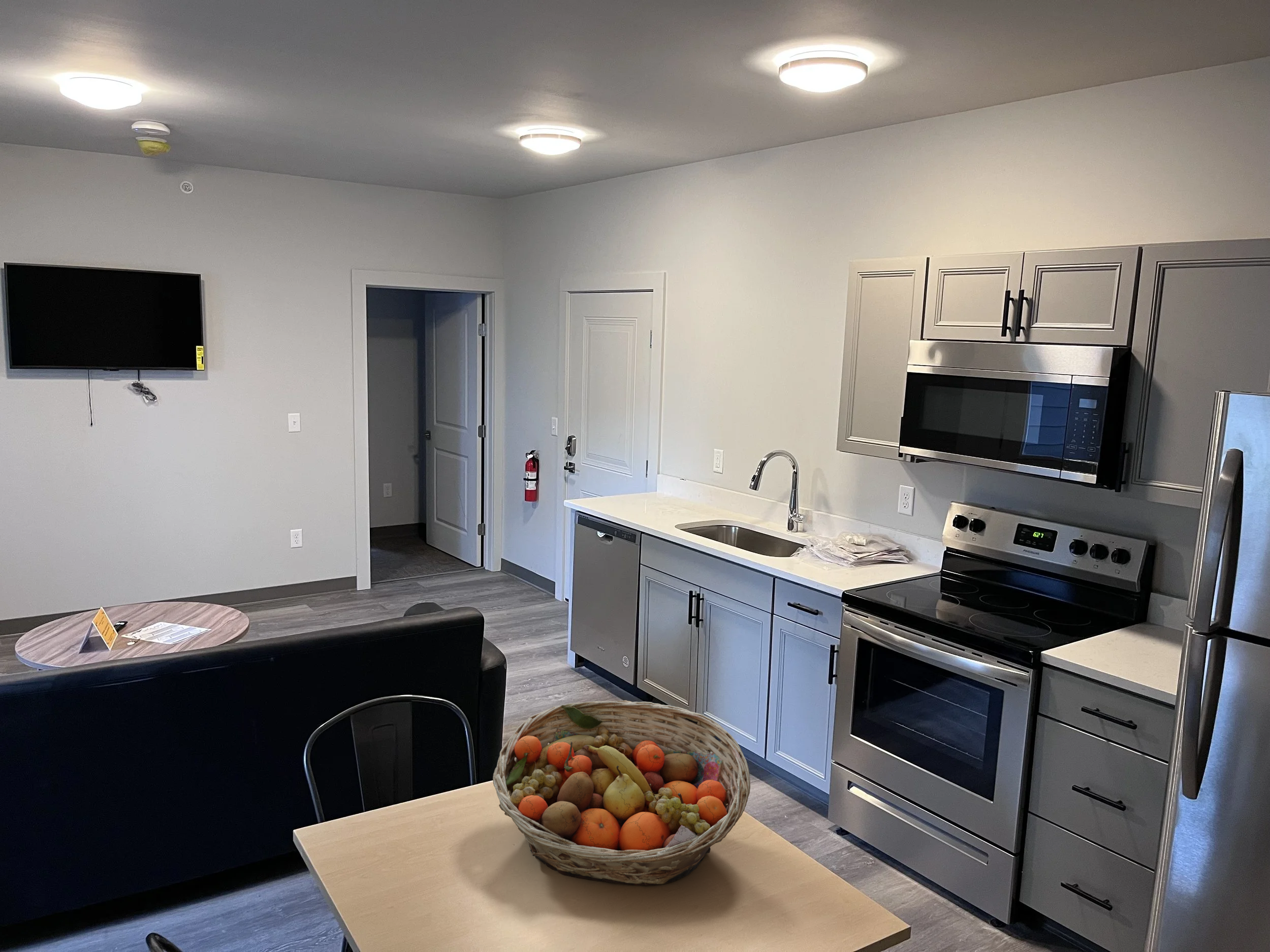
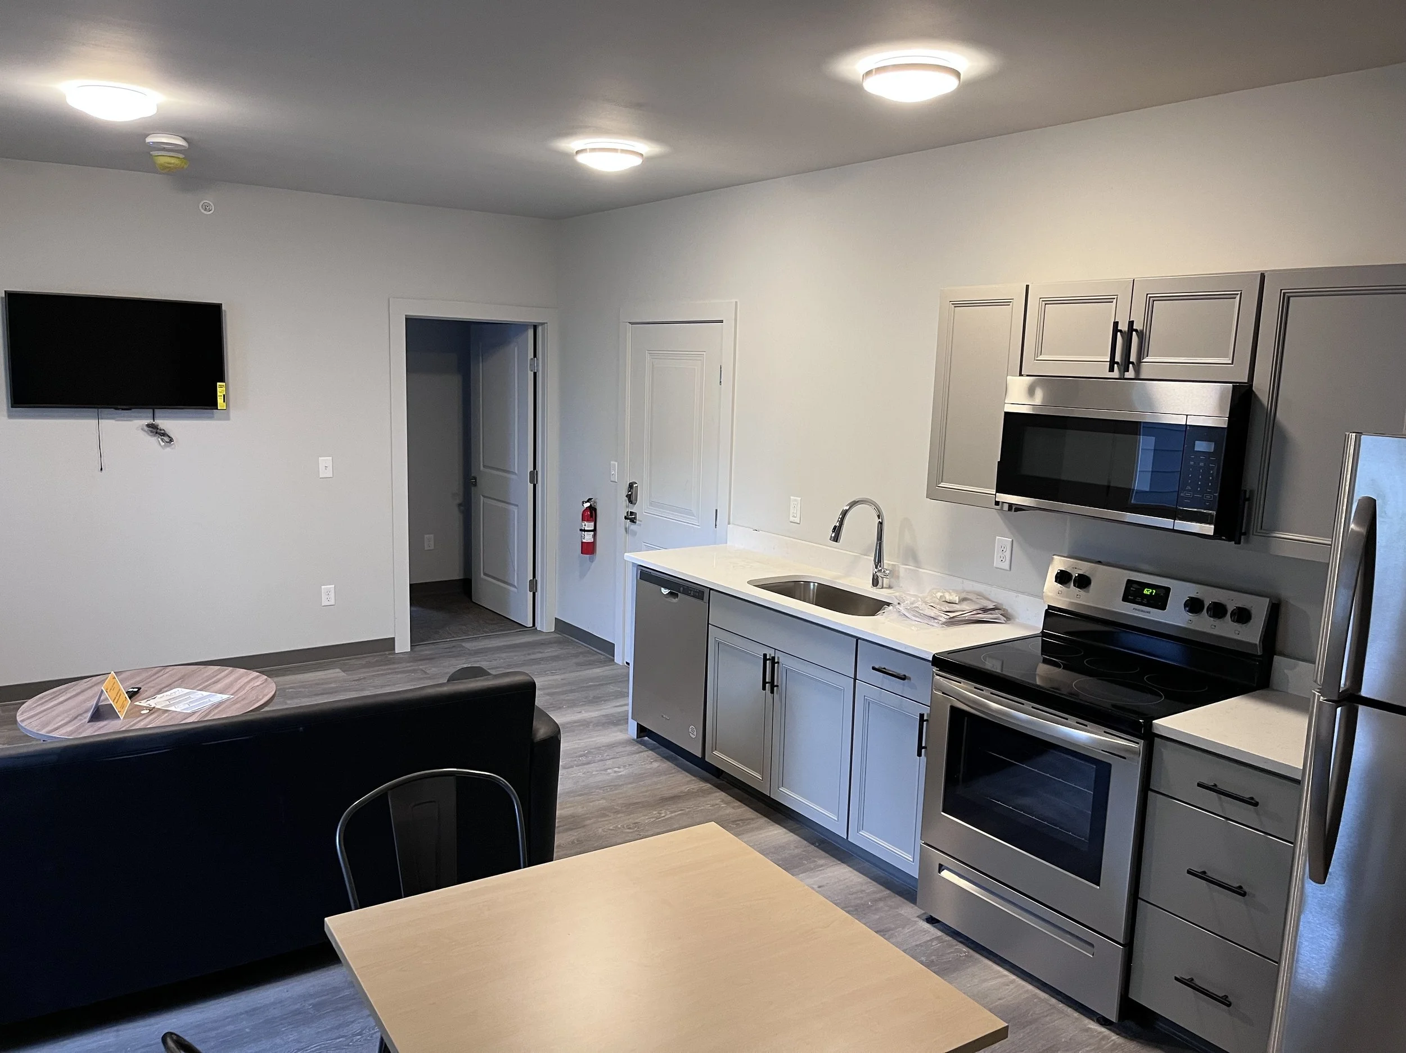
- fruit basket (620, 788)
